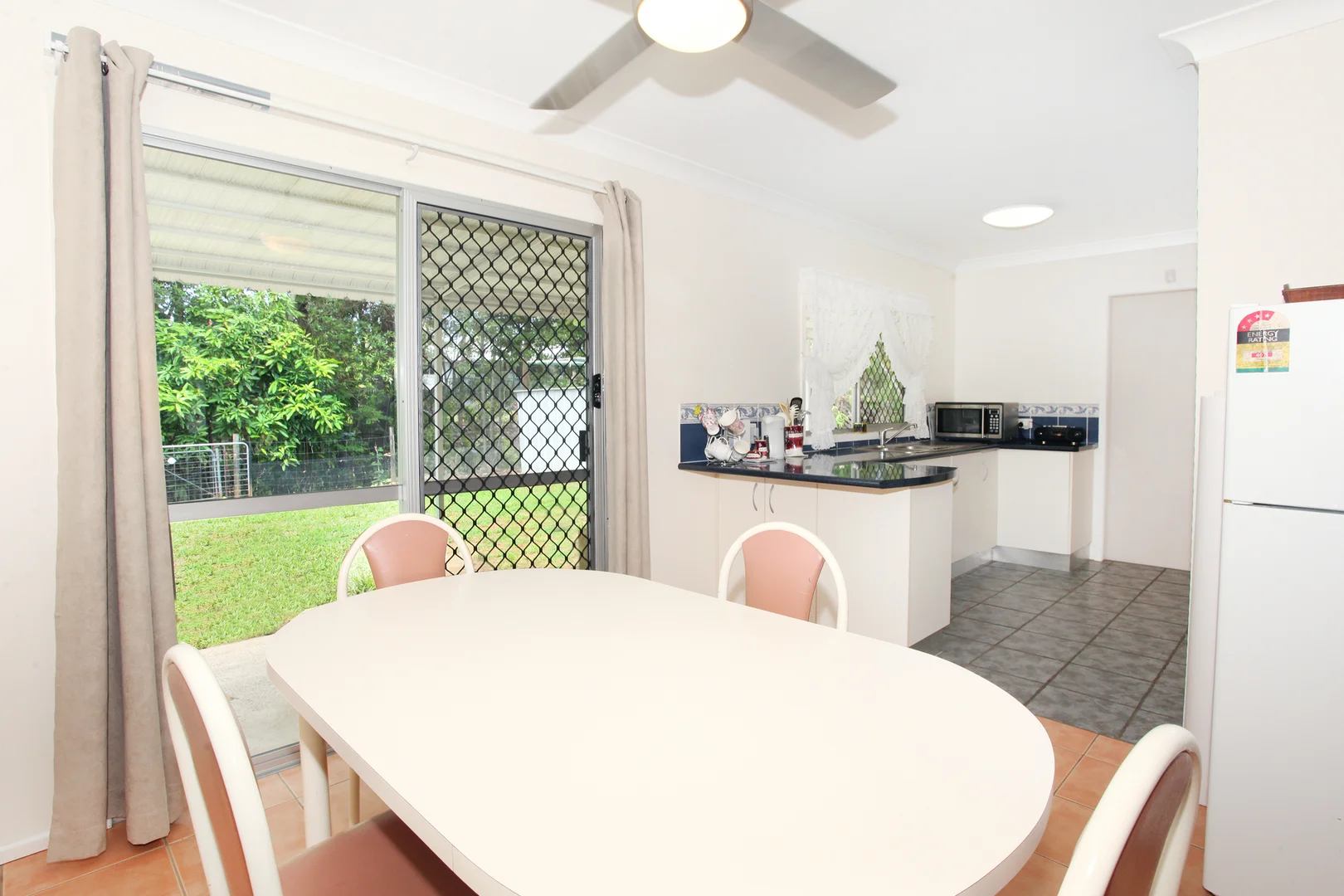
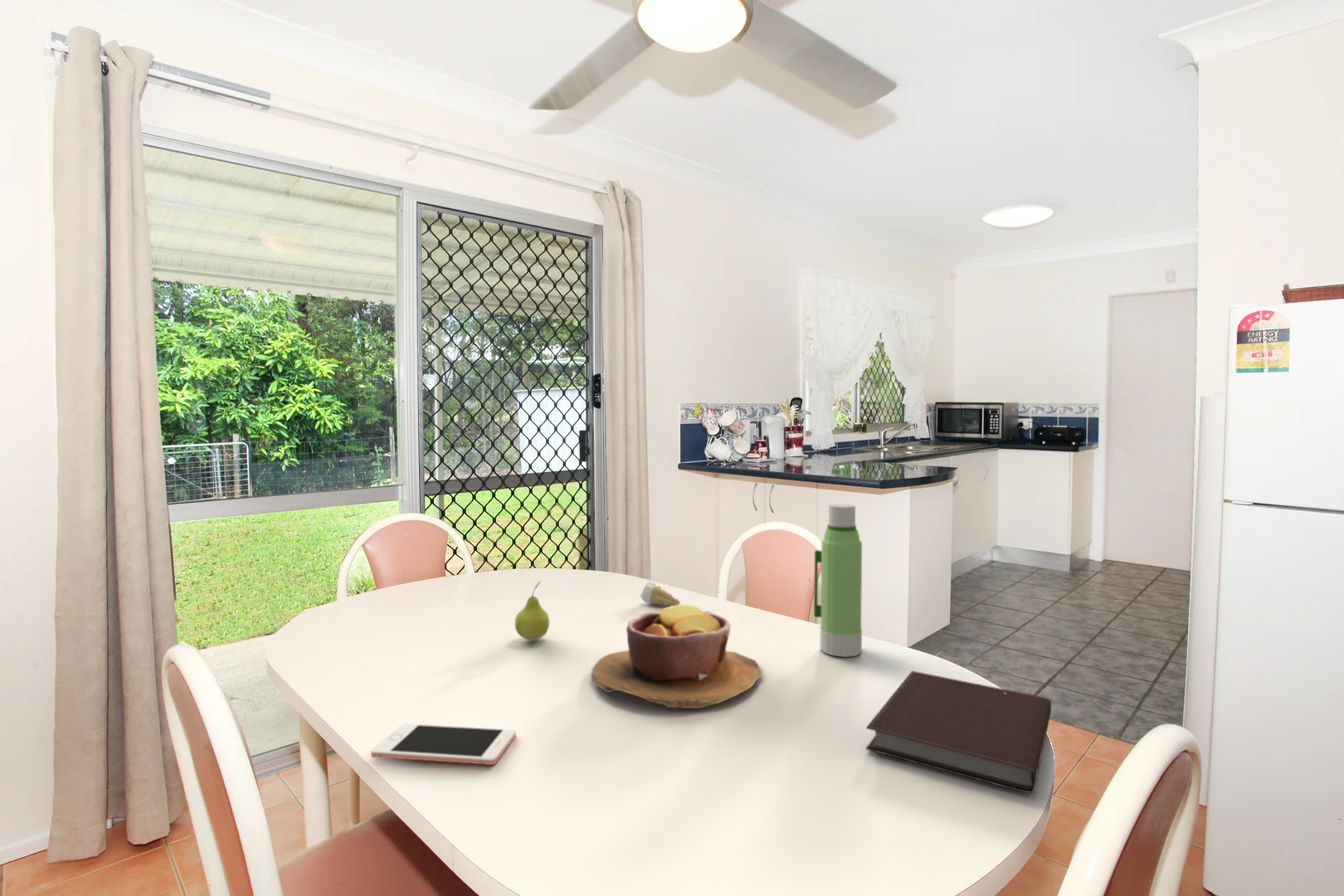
+ bowl (676, 644)
+ notebook (962, 723)
+ fruit (532, 611)
+ tooth (660, 593)
+ water bottle (840, 577)
+ cell phone (446, 743)
